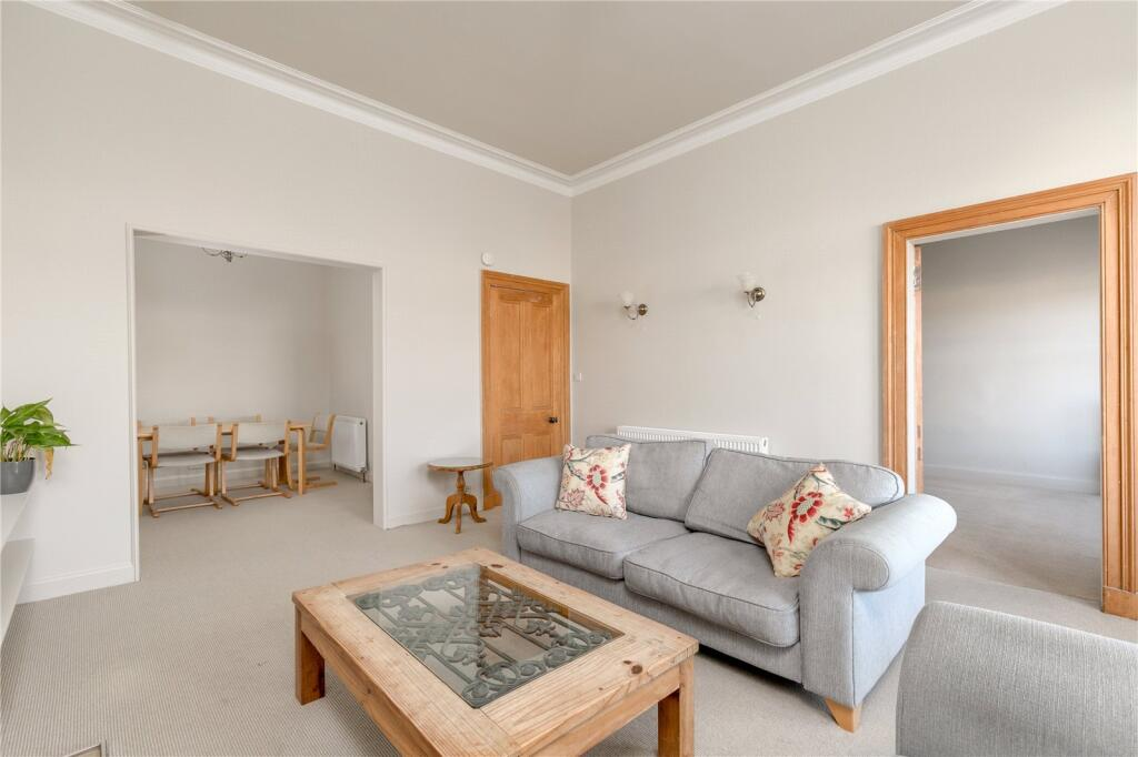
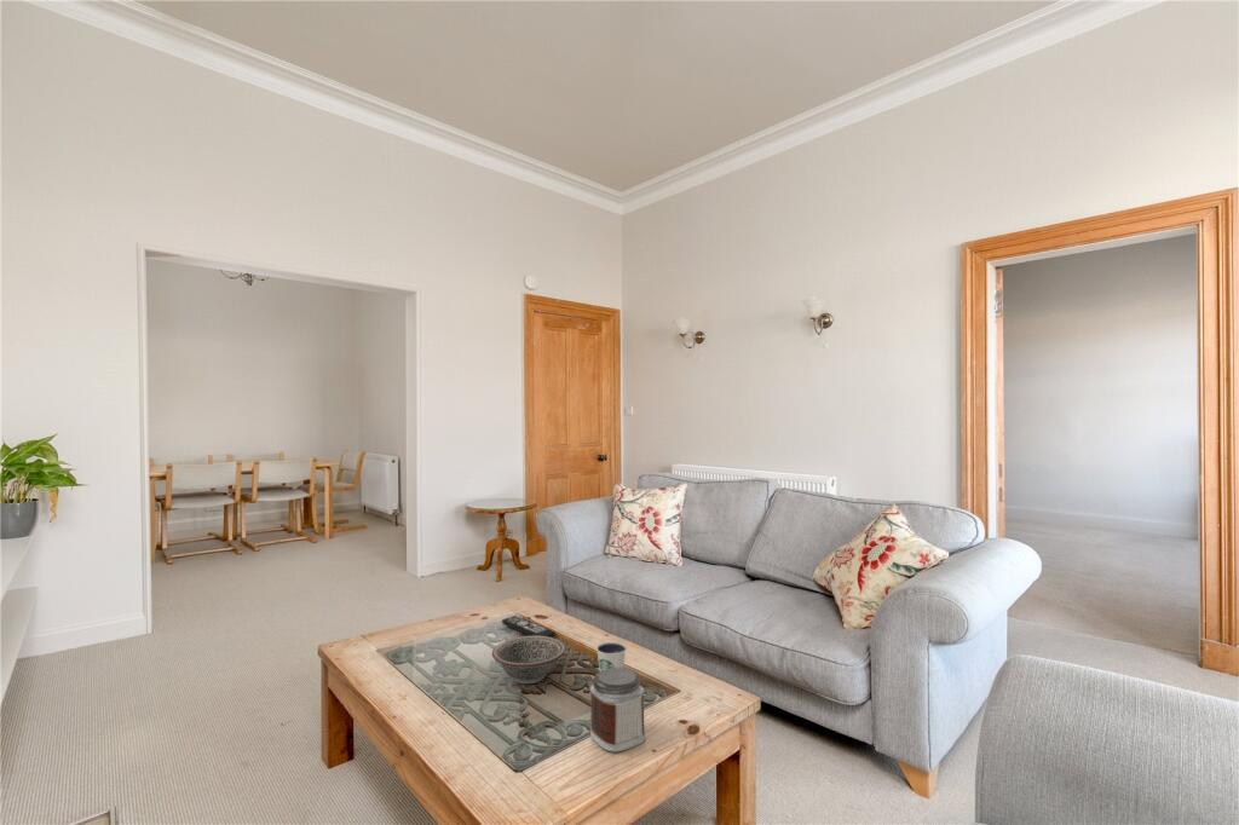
+ decorative bowl (529, 663)
+ remote control (528, 628)
+ dixie cup (611, 667)
+ jar (617, 706)
